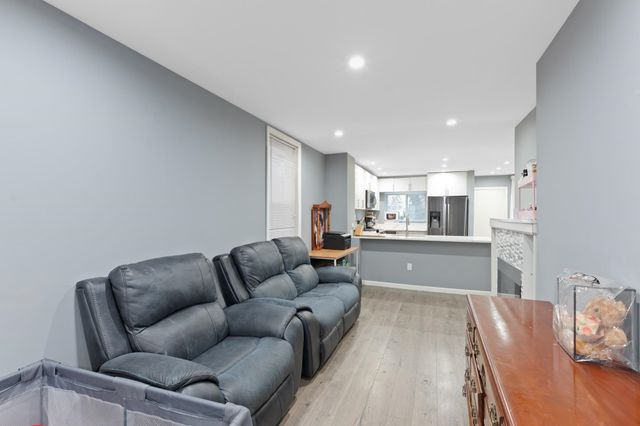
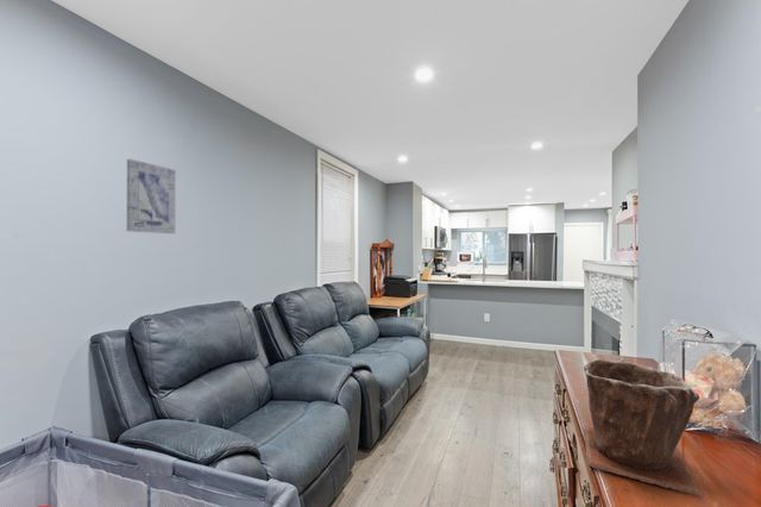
+ plant pot (634, 413)
+ wall art (152, 198)
